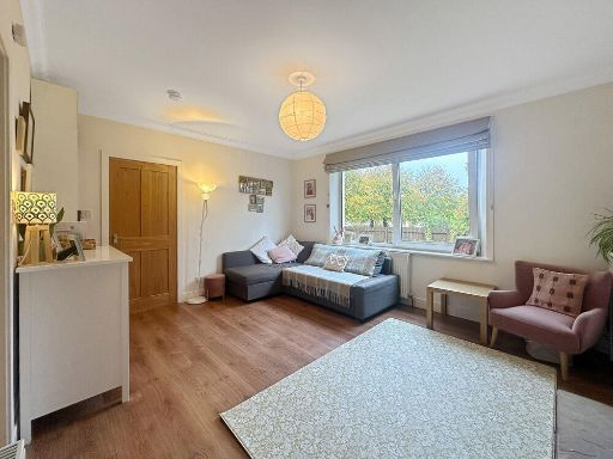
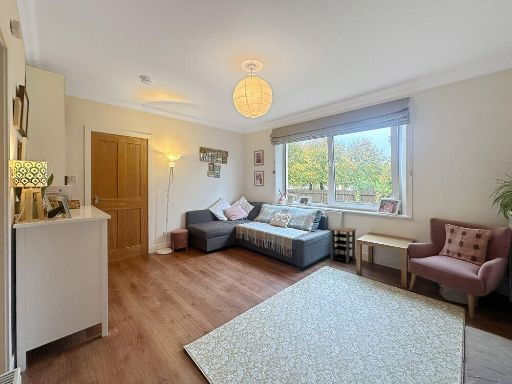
+ side table (343, 244)
